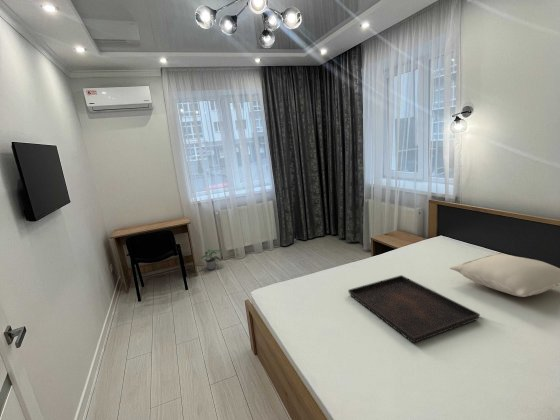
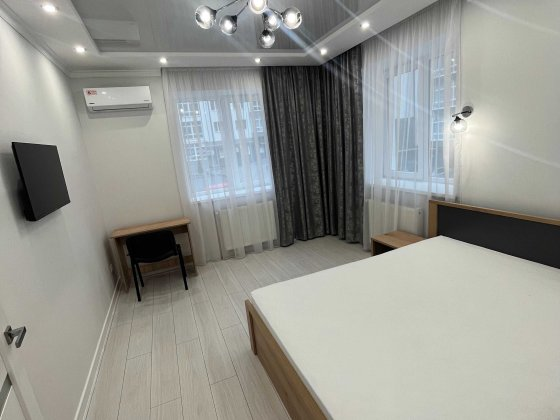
- pillow (508, 272)
- serving tray (406, 303)
- potted plant (212, 259)
